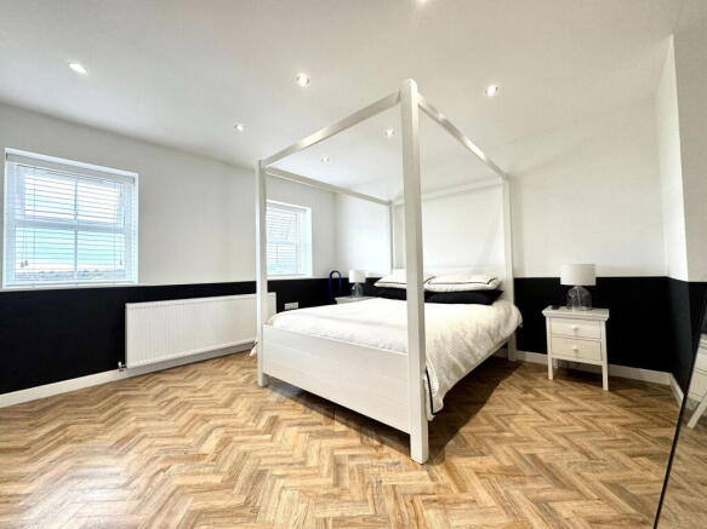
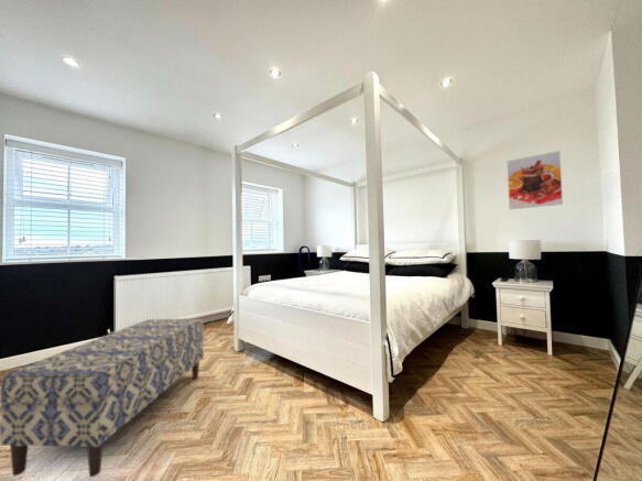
+ bench (130, 375)
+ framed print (533, 182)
